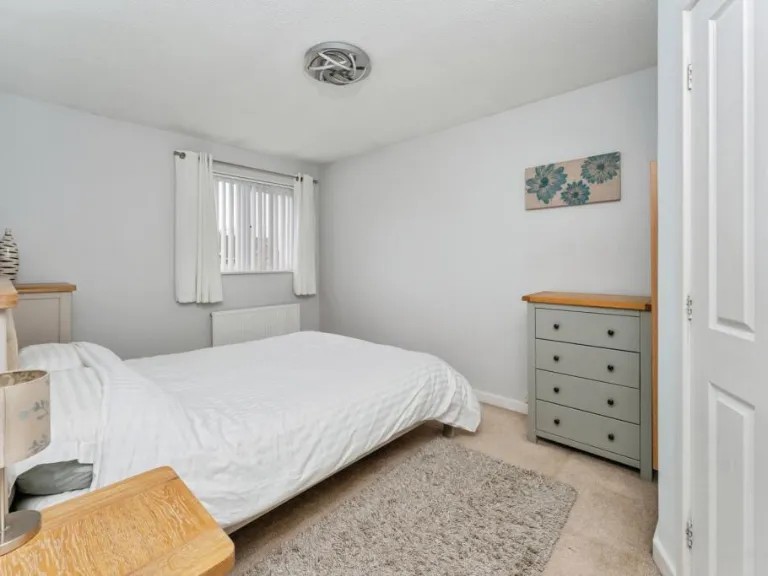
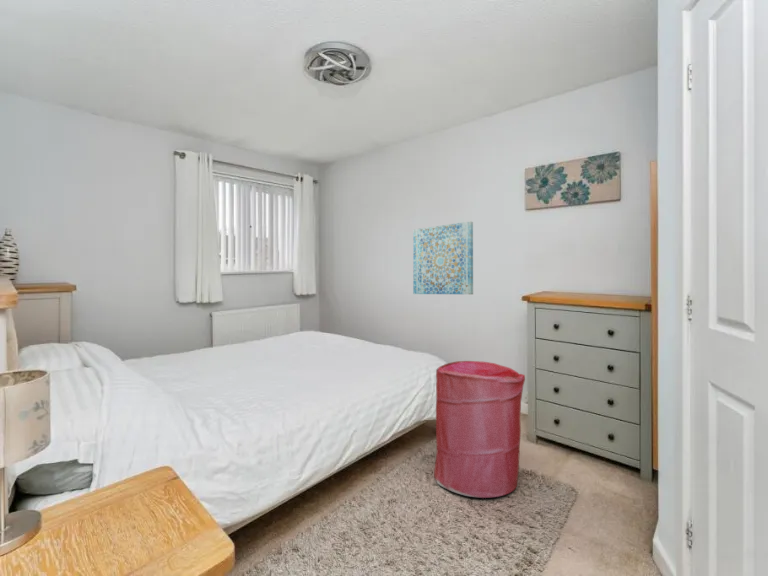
+ wall art (441, 260)
+ laundry hamper (478, 421)
